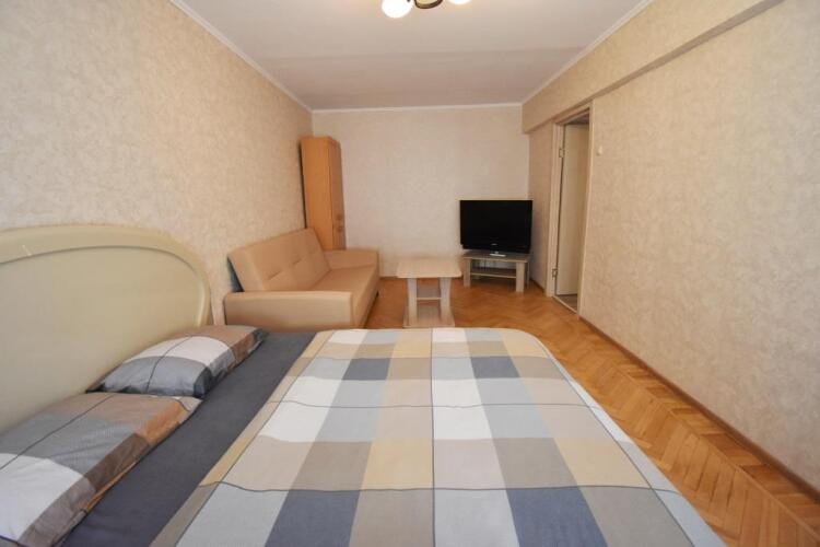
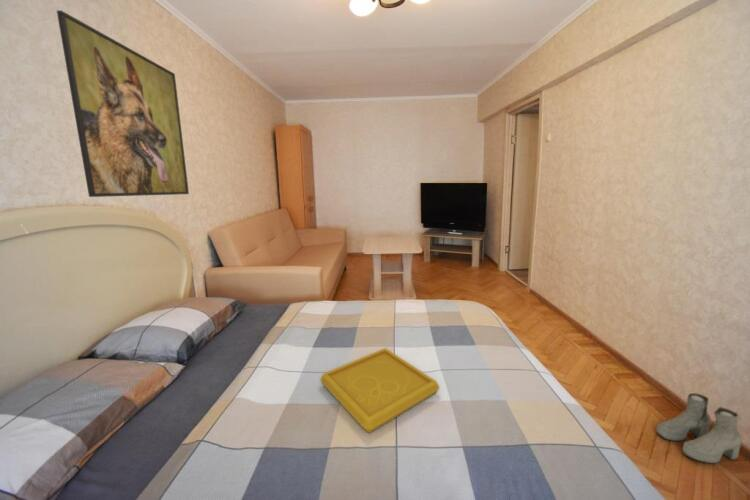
+ boots (699, 425)
+ serving tray (378, 383)
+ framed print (139, 124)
